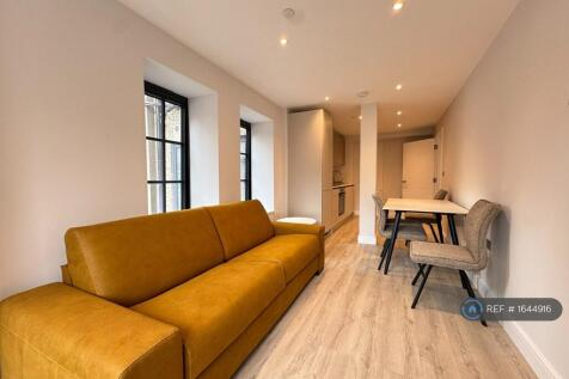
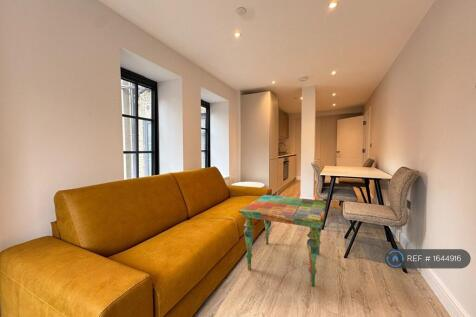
+ side table (287, 223)
